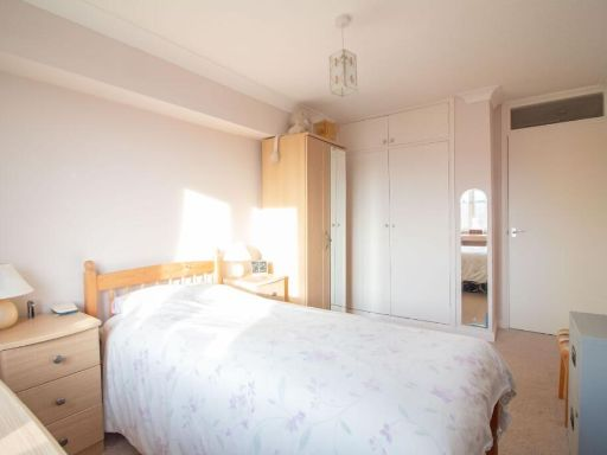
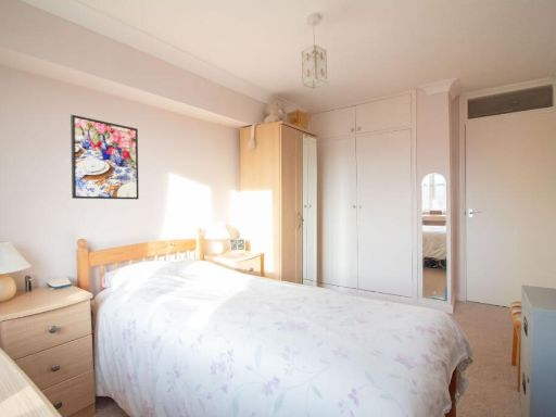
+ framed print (108, 160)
